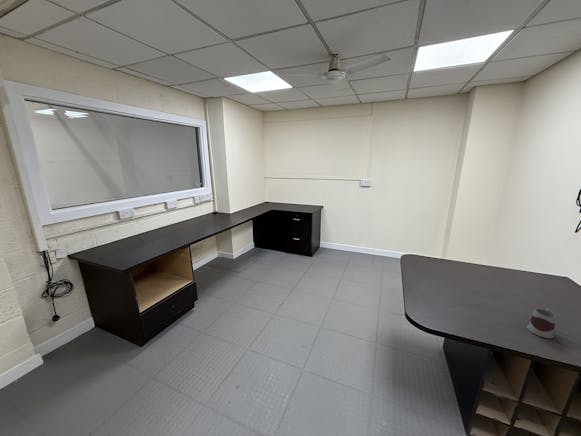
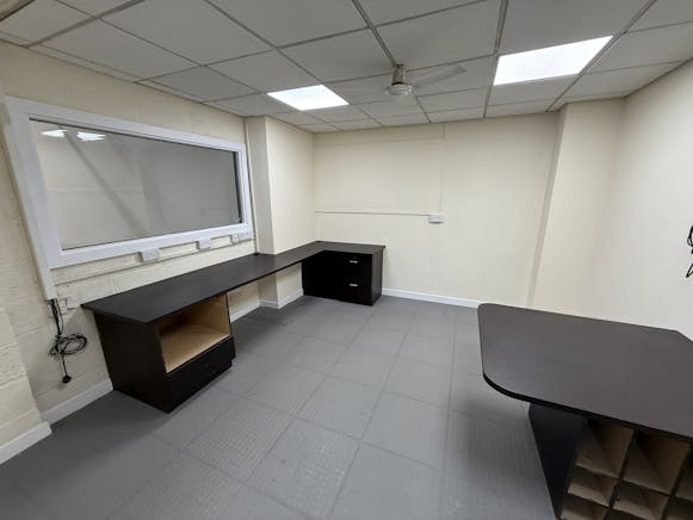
- mug (543, 320)
